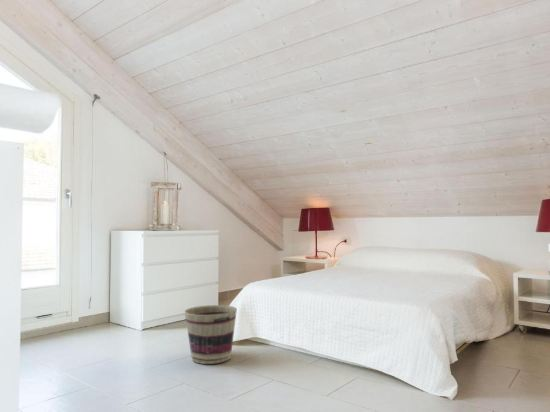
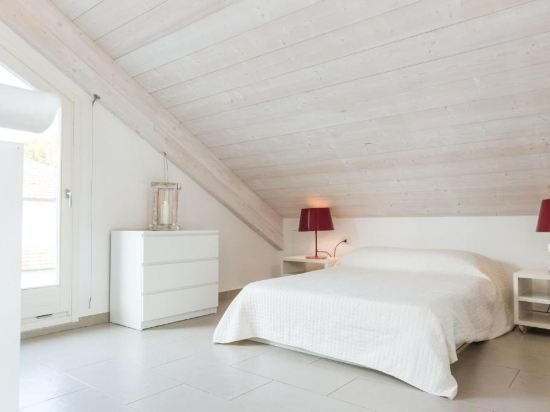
- basket (211, 333)
